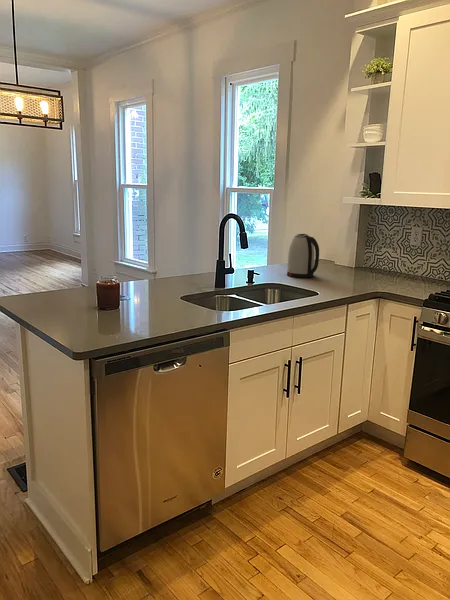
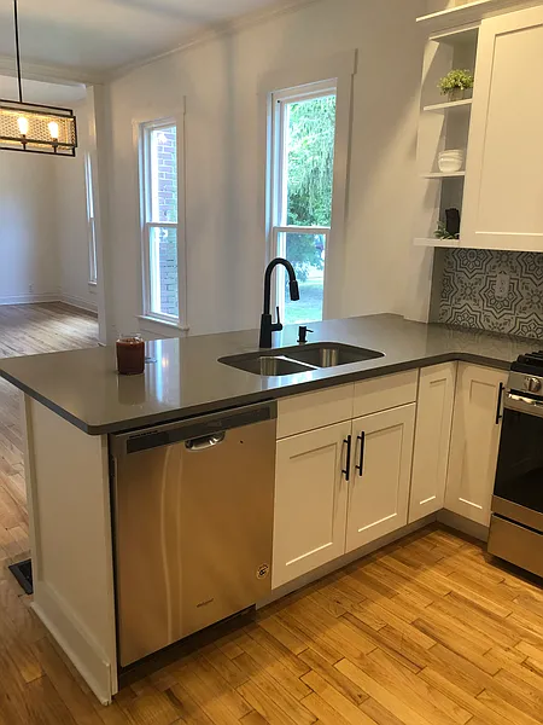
- kettle (304, 255)
